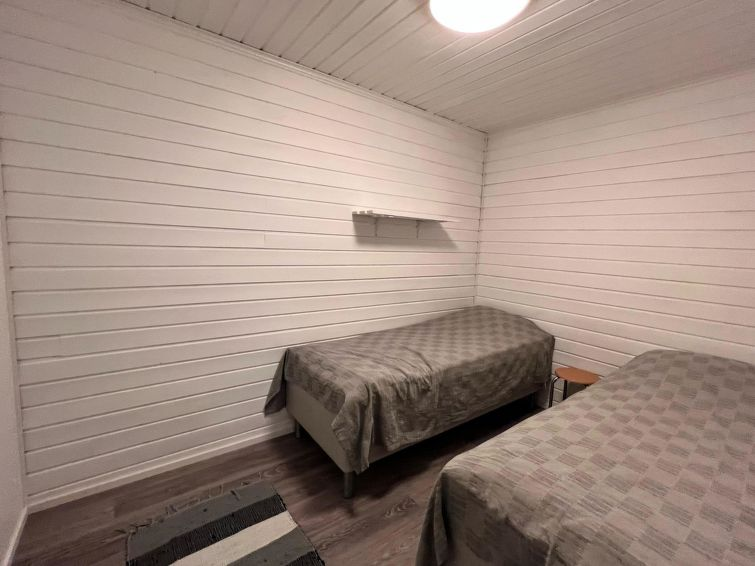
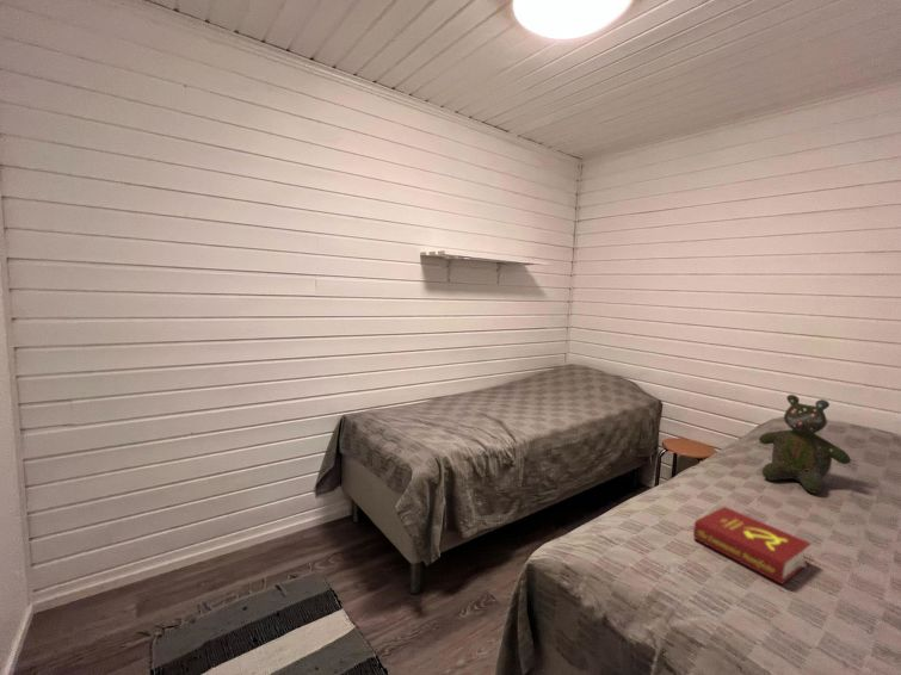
+ teddy bear (800, 440)
+ book (749, 540)
